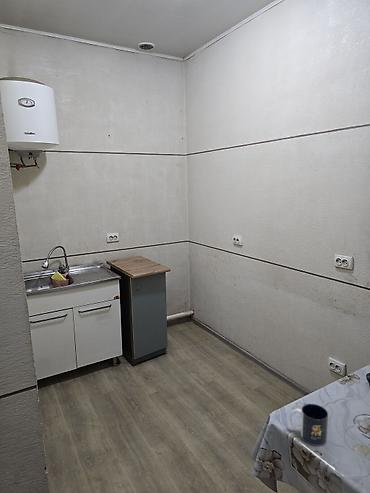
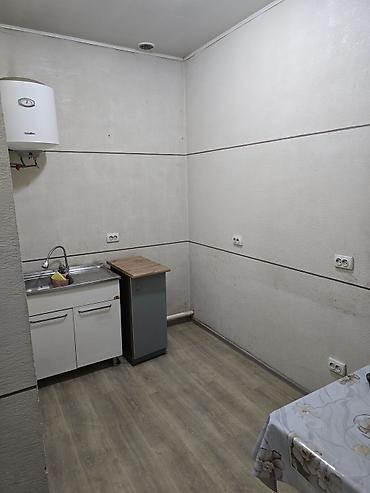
- mug (308, 422)
